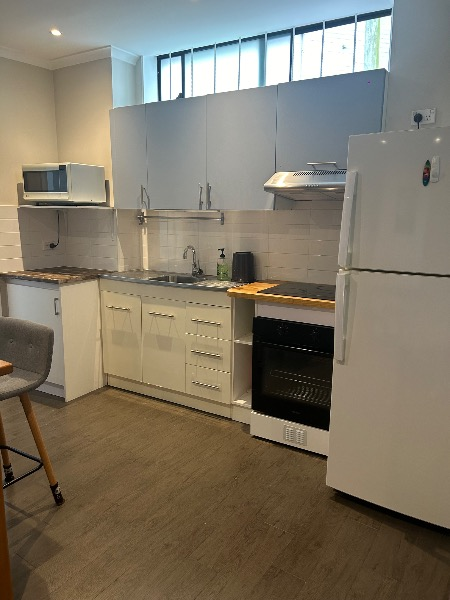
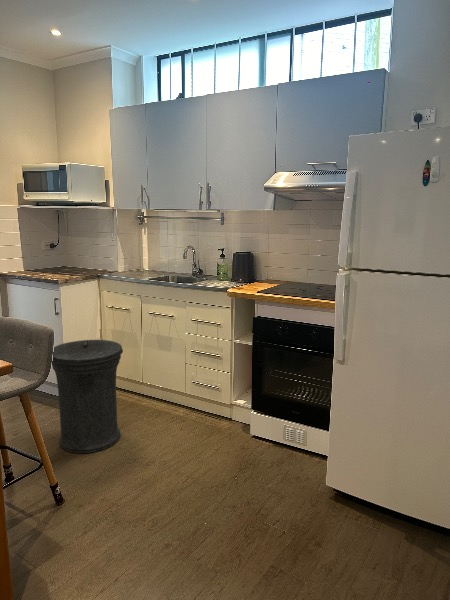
+ trash can (88, 390)
